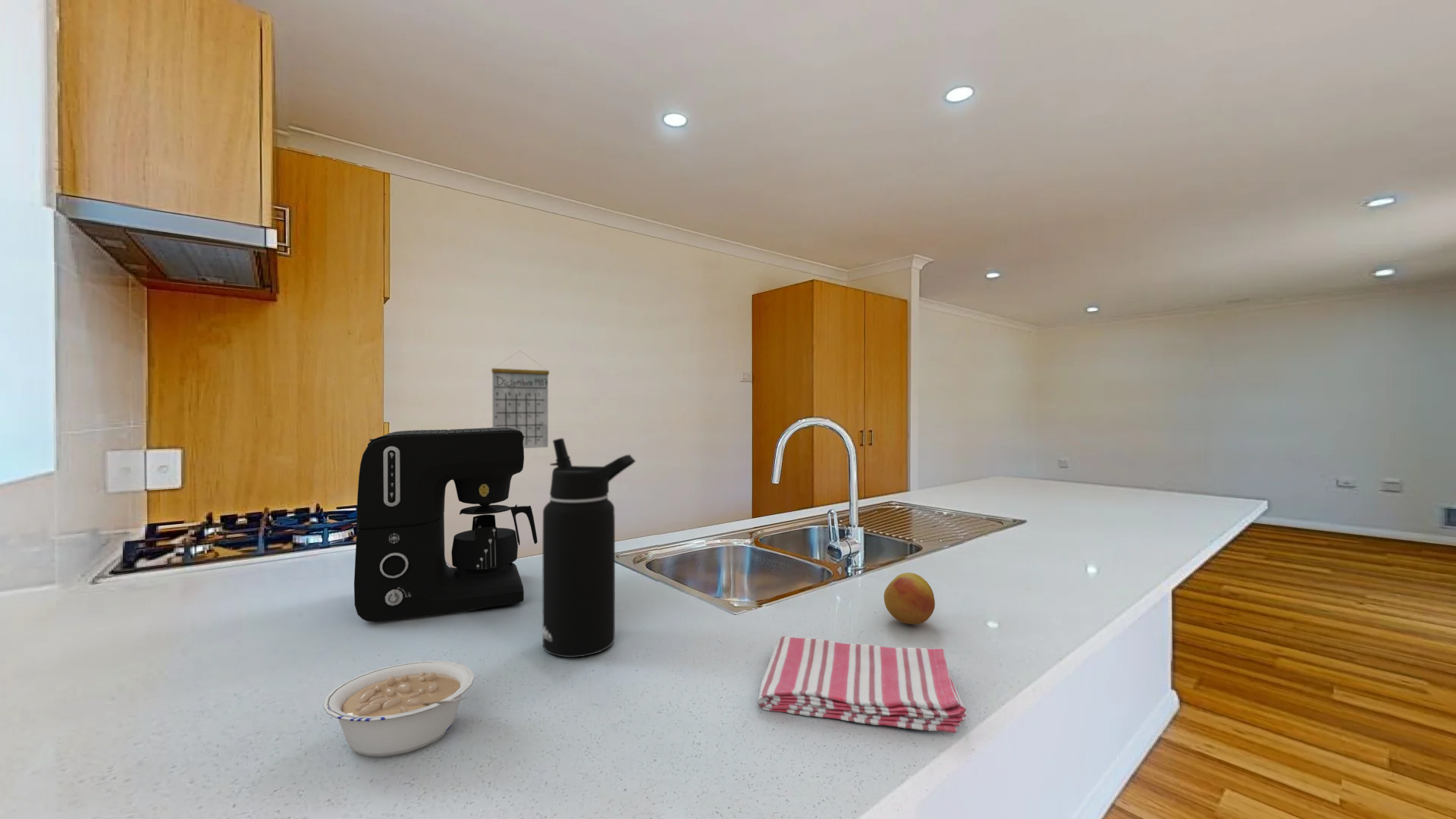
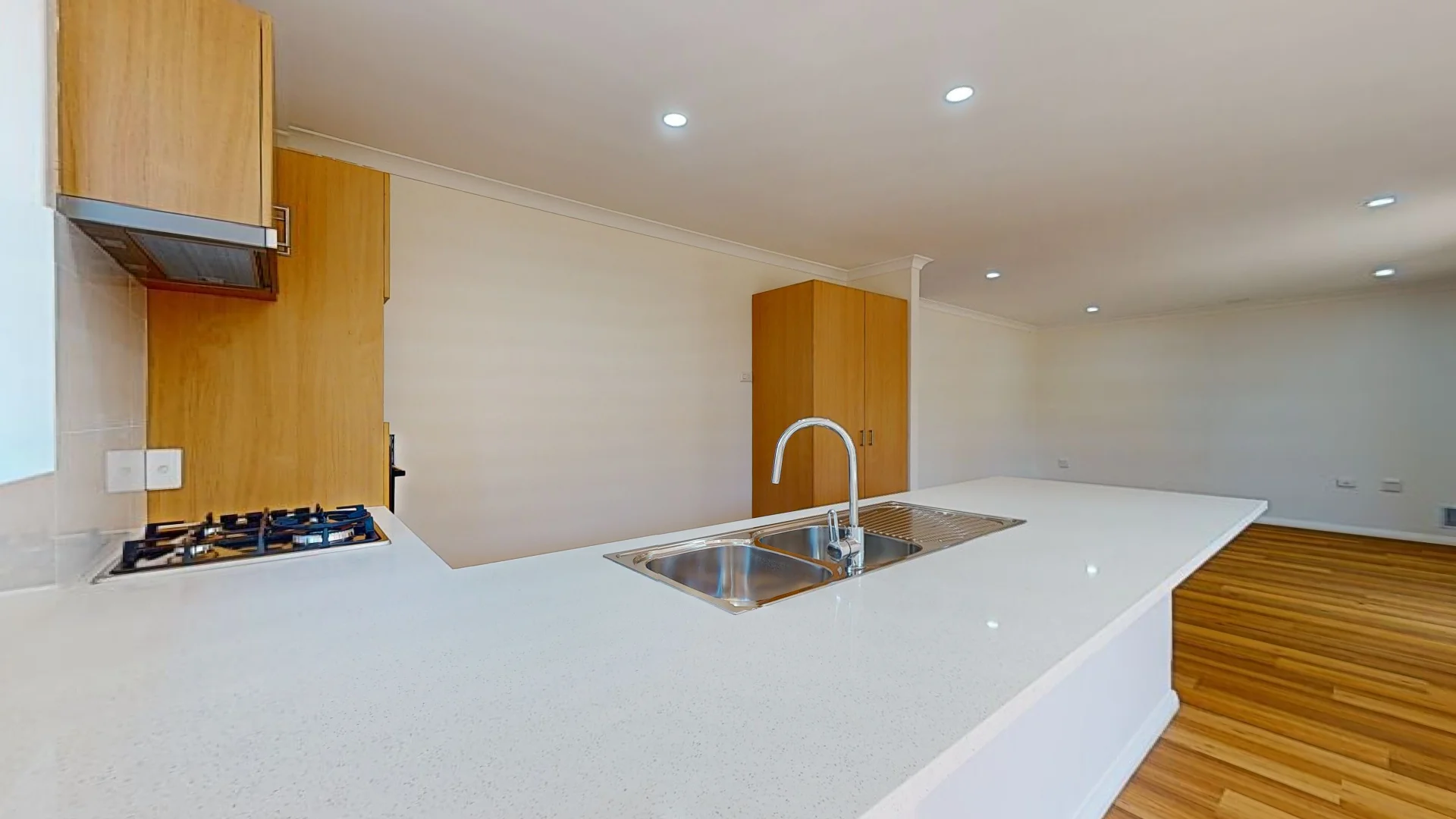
- calendar (521, 399)
- legume (408, 704)
- water bottle (588, 541)
- coffee maker (460, 513)
- fruit (908, 598)
- dish towel (857, 673)
